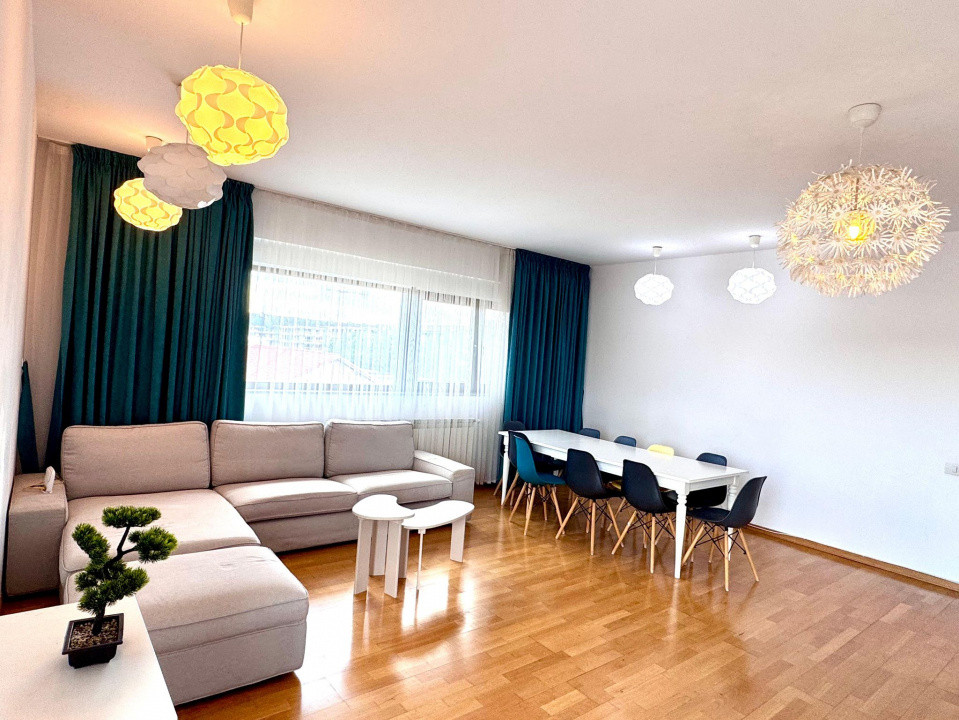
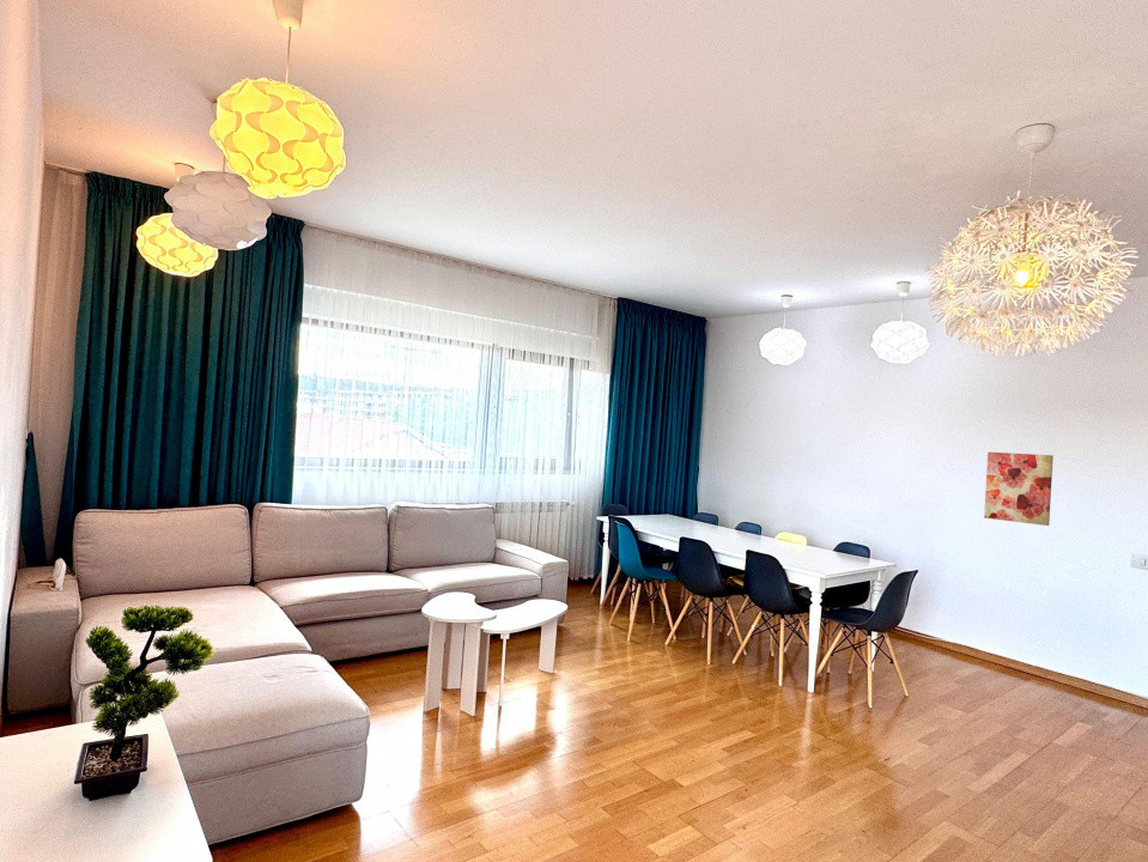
+ wall art (1018, 487)
